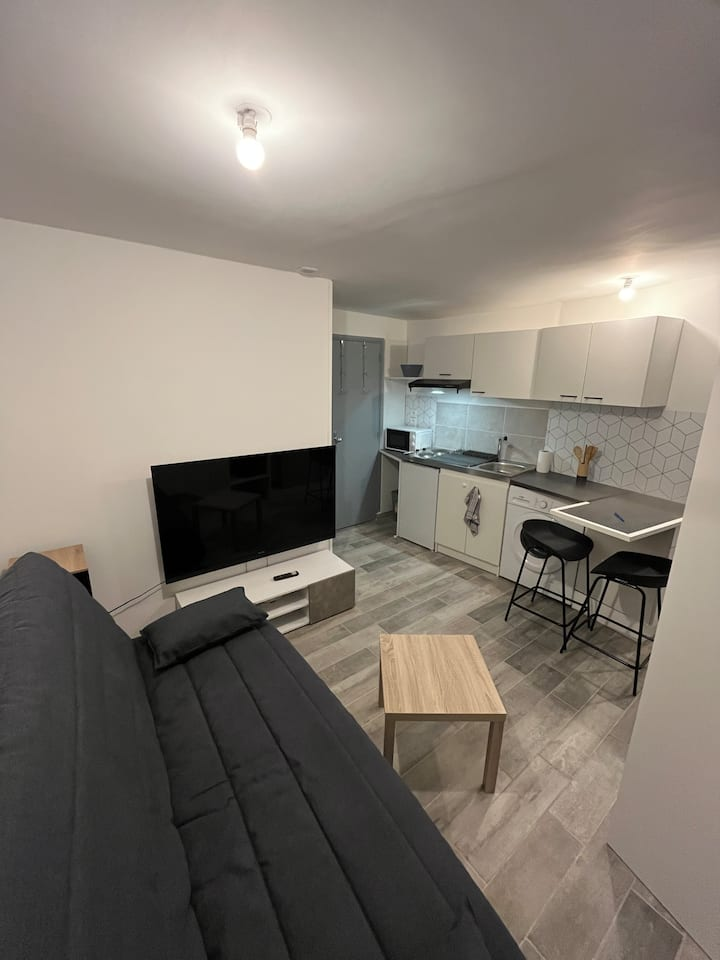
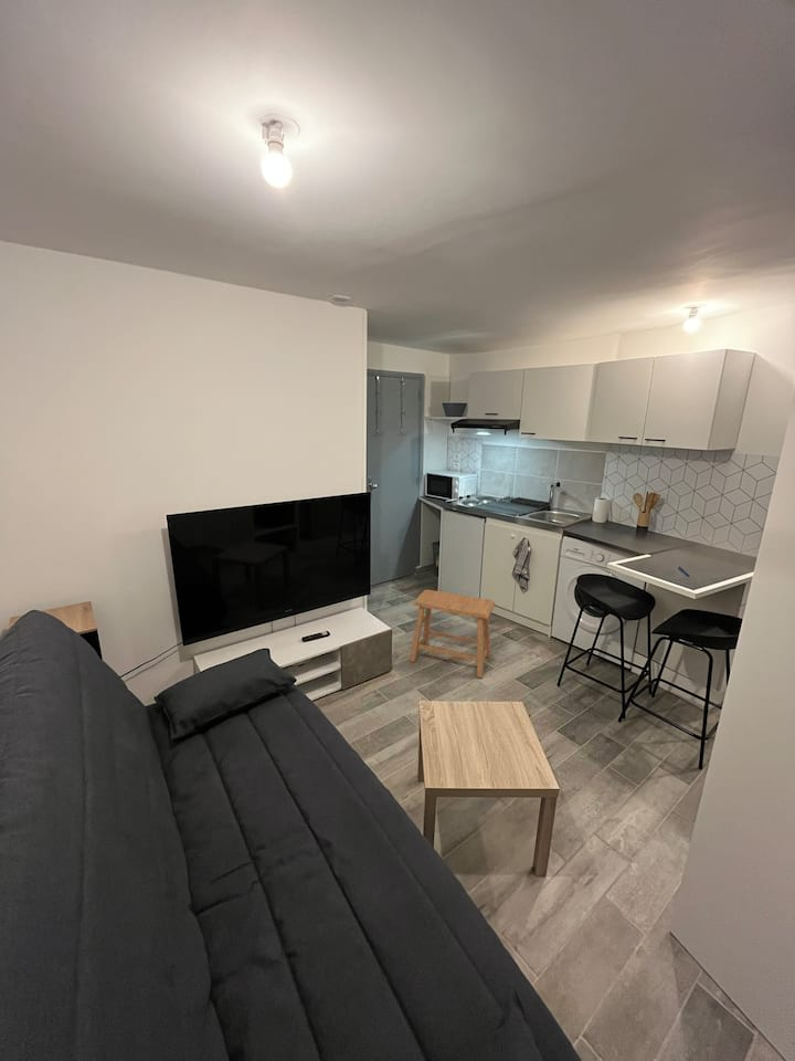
+ stool (449, 634)
